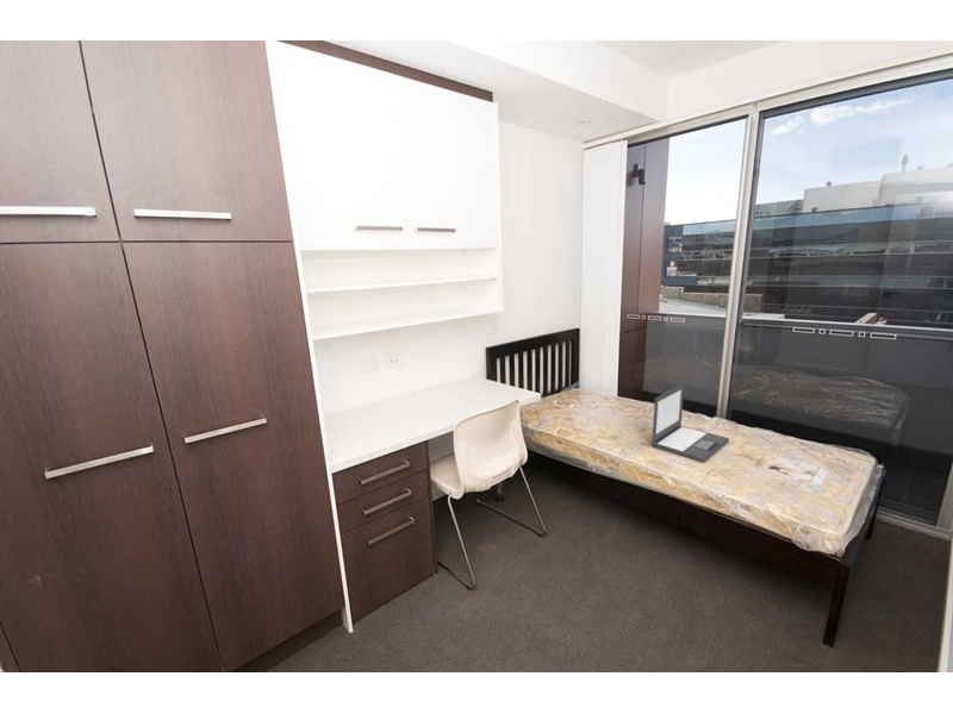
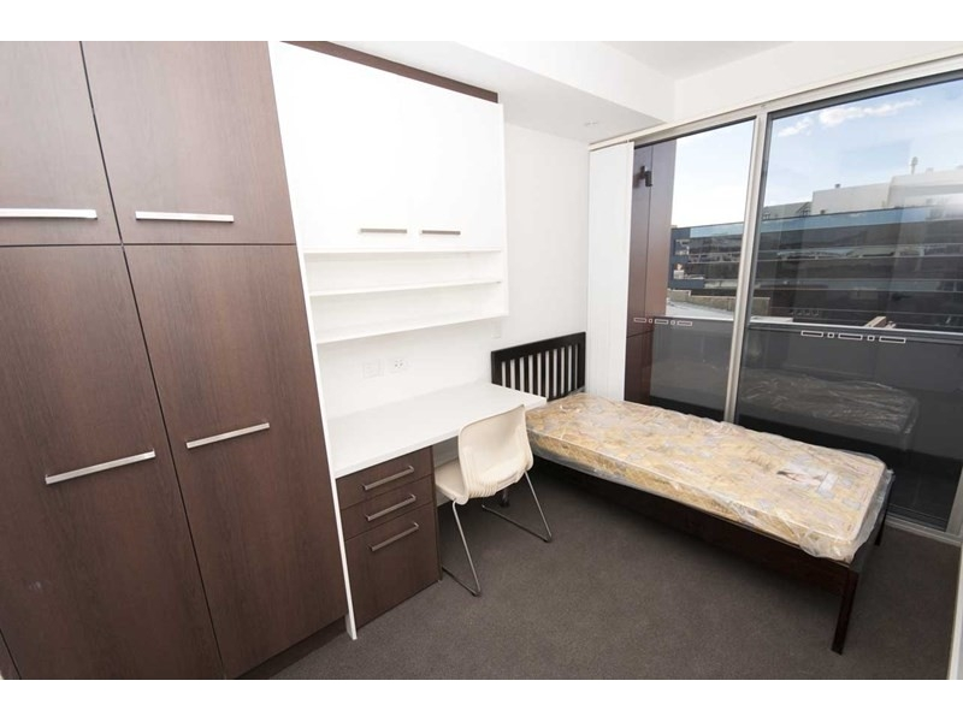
- laptop (687, 427)
